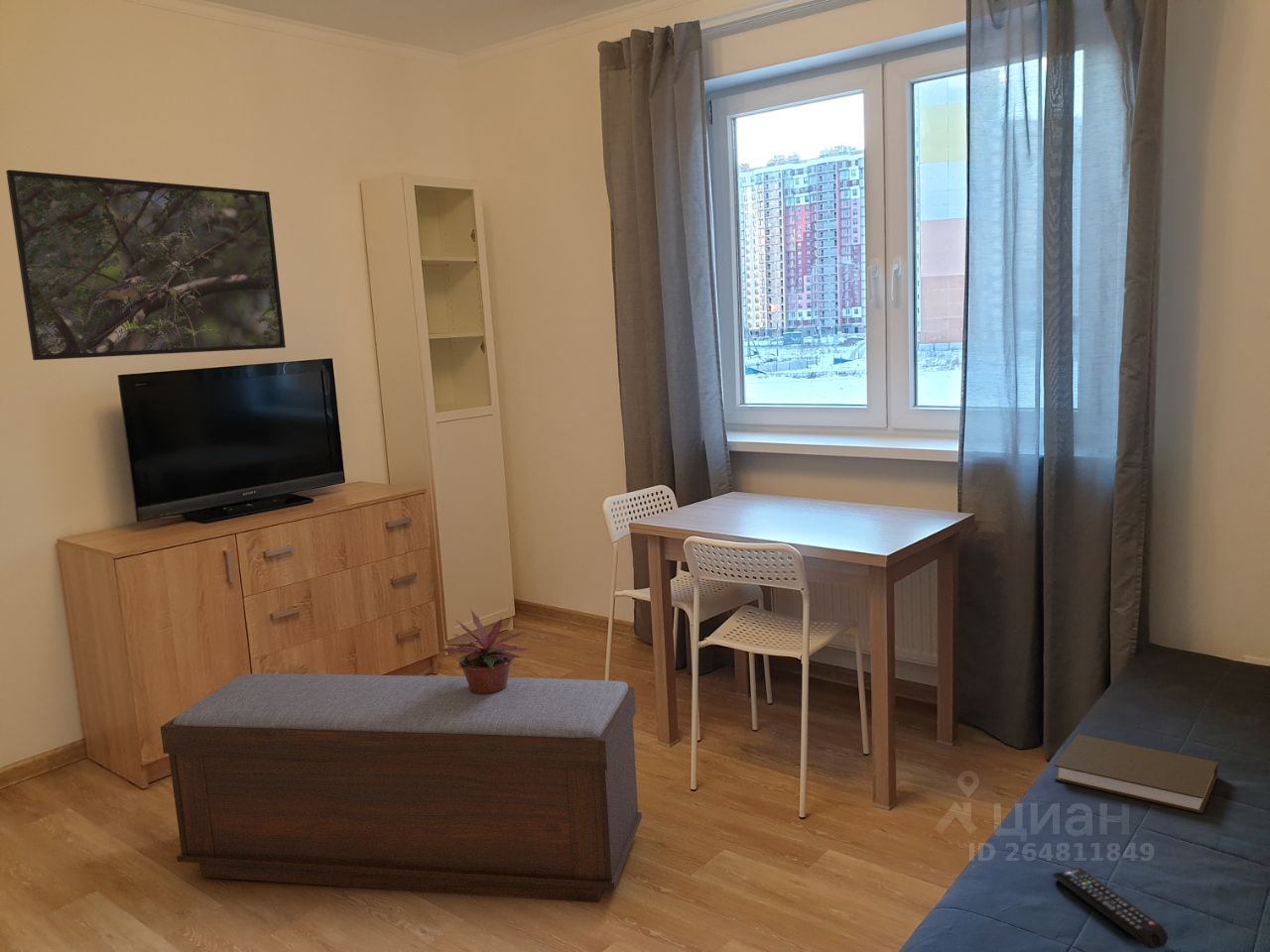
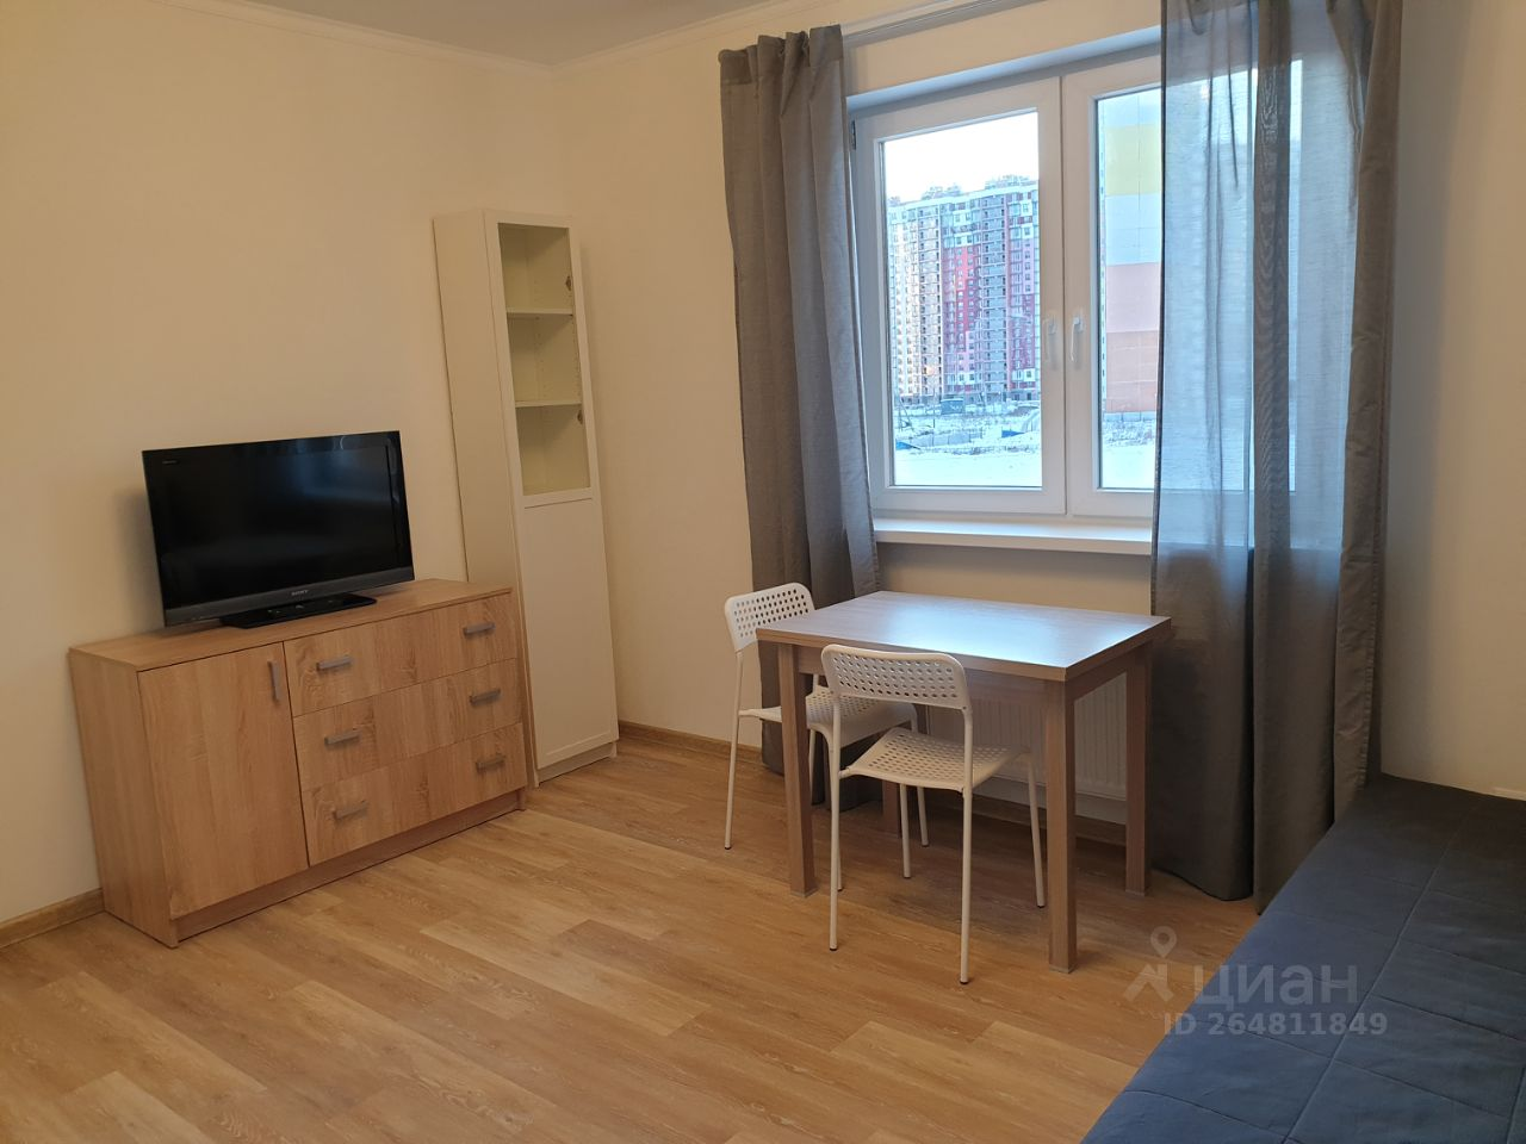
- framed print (161, 269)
- bench (409, 774)
- potted plant (484, 649)
- remote control (1106, 903)
- book (1135, 770)
